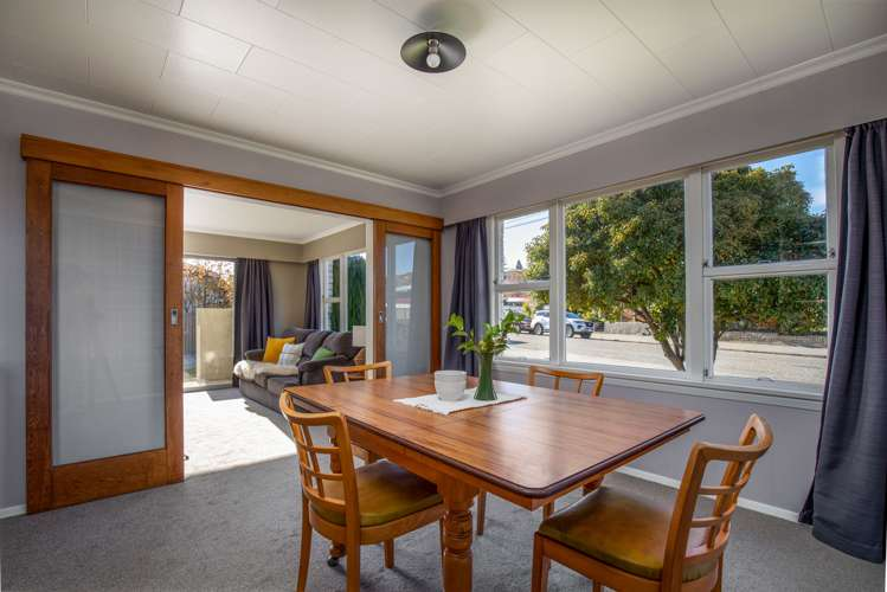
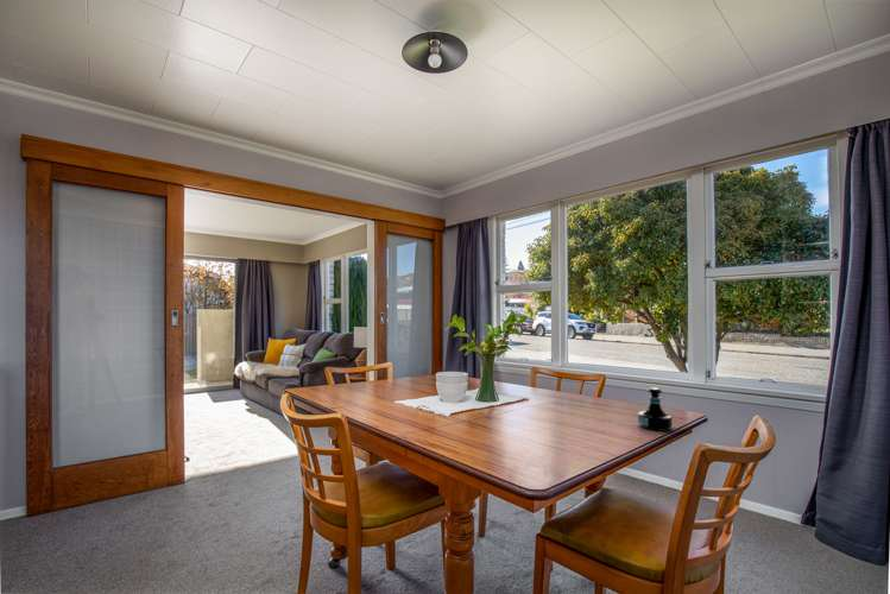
+ tequila bottle (655, 407)
